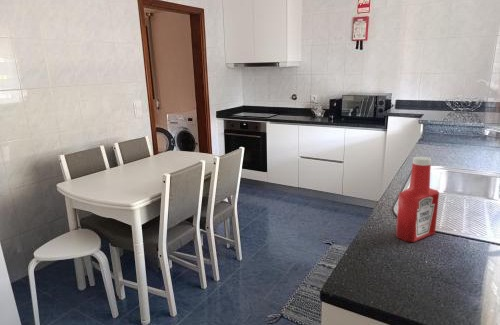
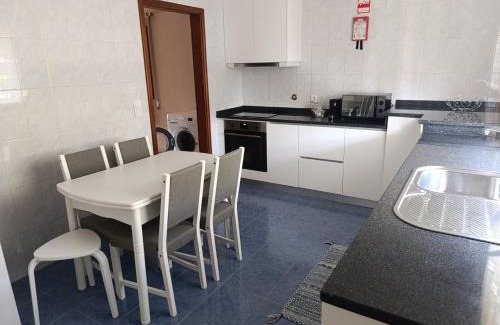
- soap bottle (418, 197)
